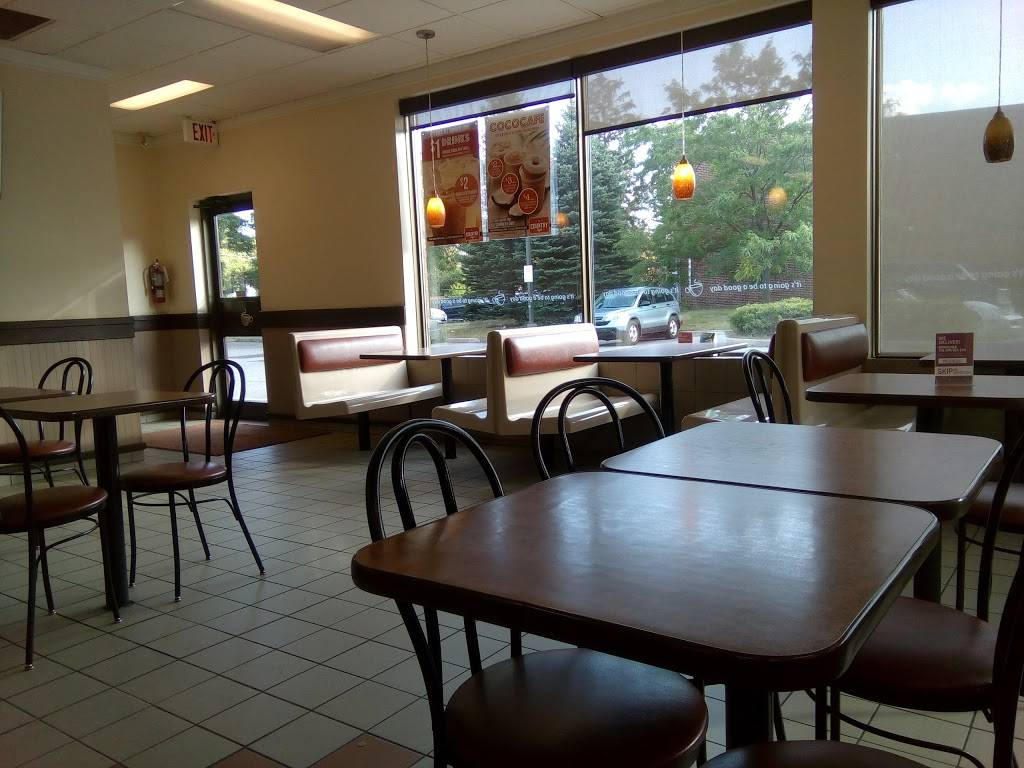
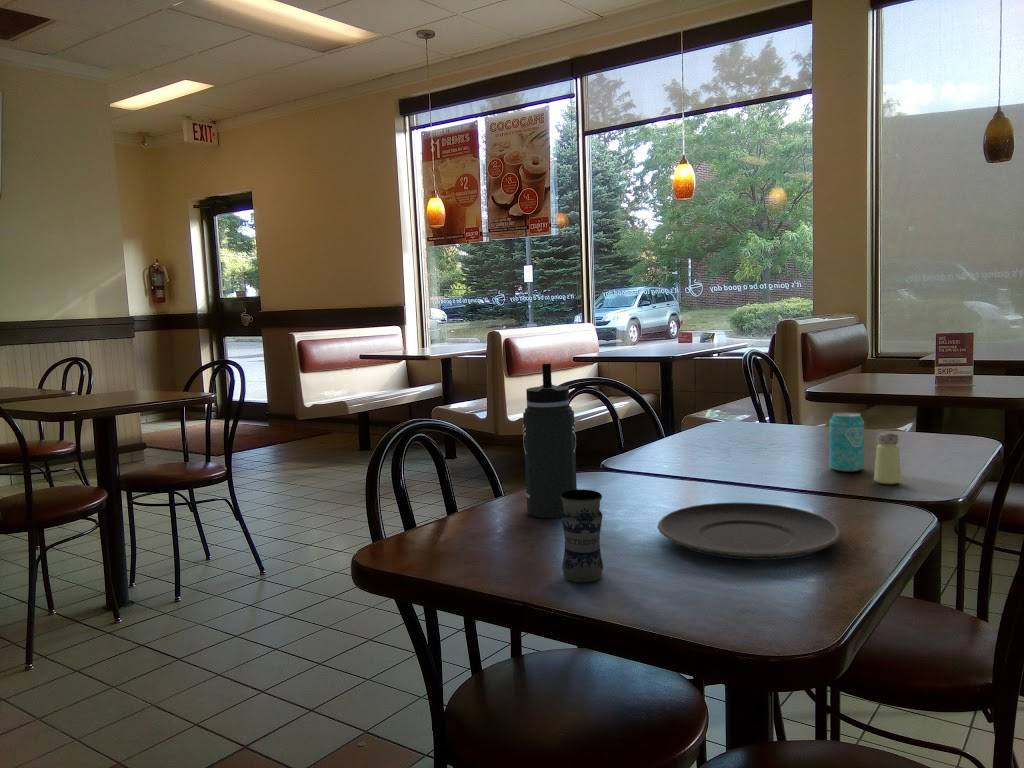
+ thermos bottle (549, 437)
+ plate (746, 531)
+ saltshaker (887, 457)
+ jar (582, 535)
+ beverage can (846, 441)
